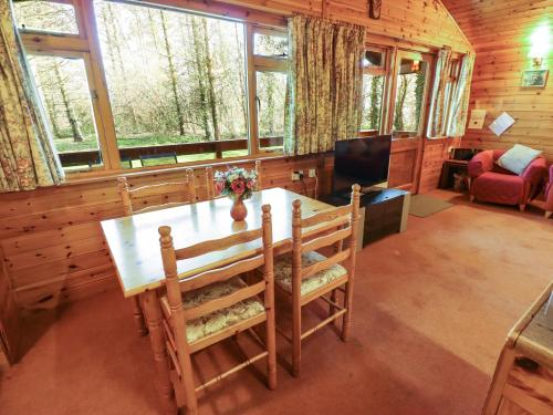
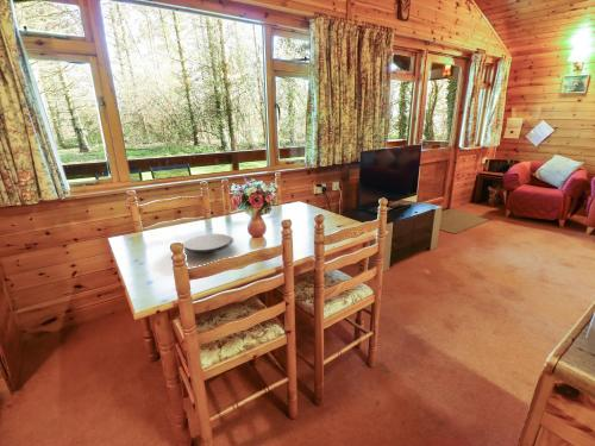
+ plate (208, 245)
